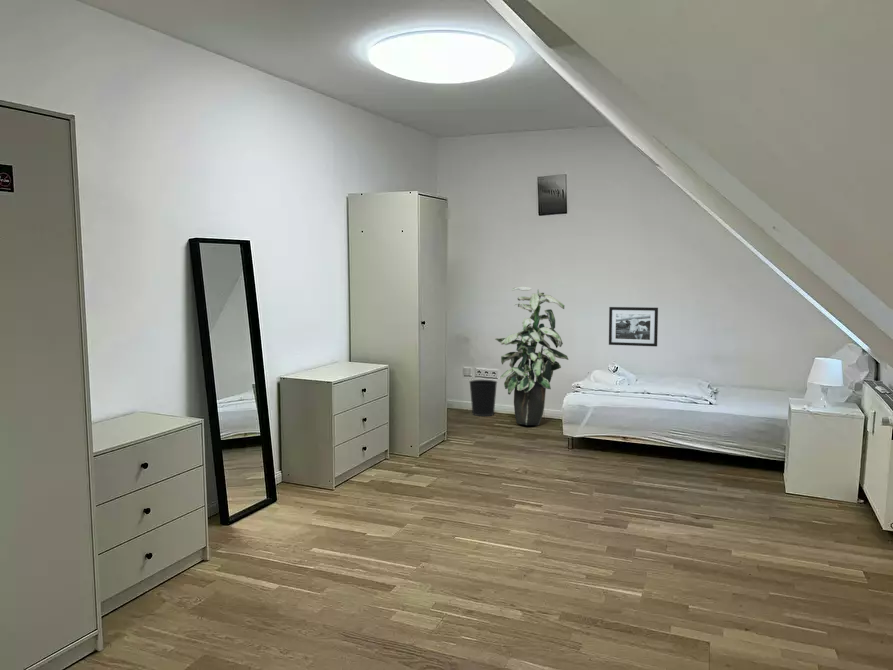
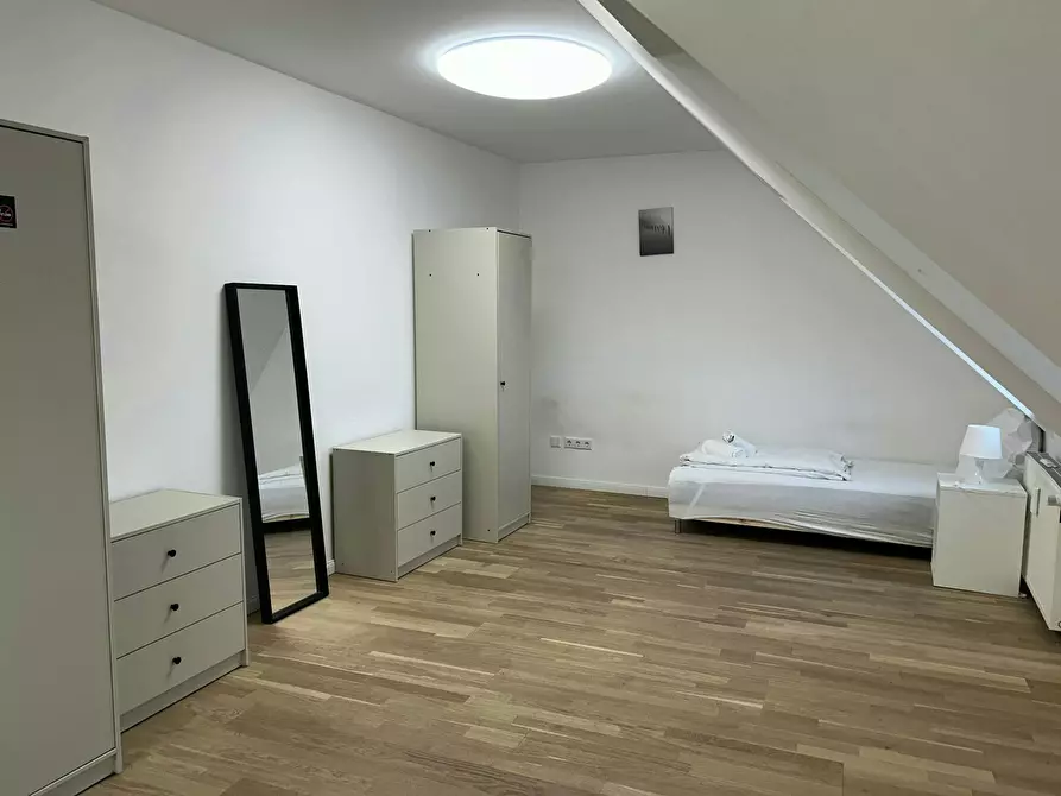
- picture frame (633, 326)
- indoor plant (529, 355)
- wastebasket (483, 397)
